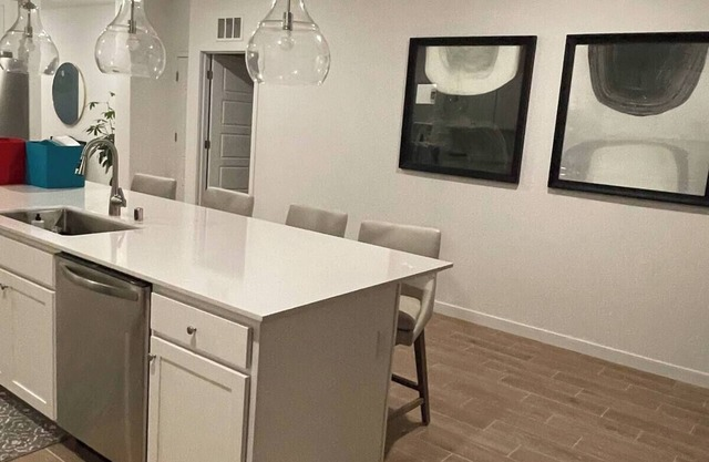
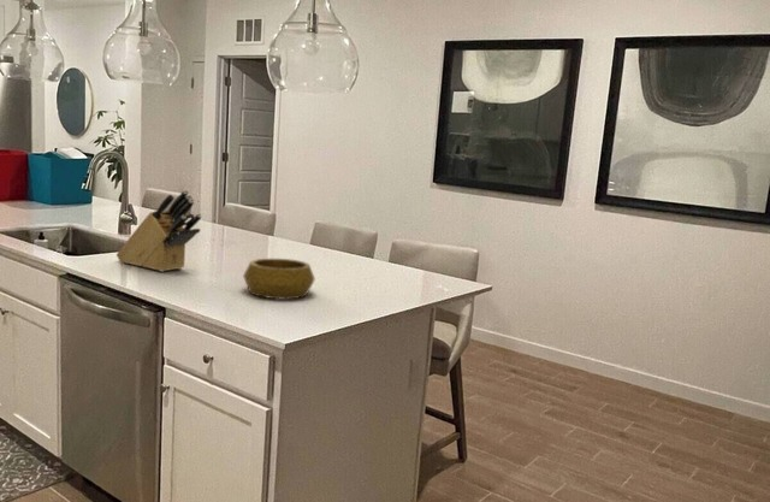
+ knife block (159, 228)
+ decorative bowl (279, 277)
